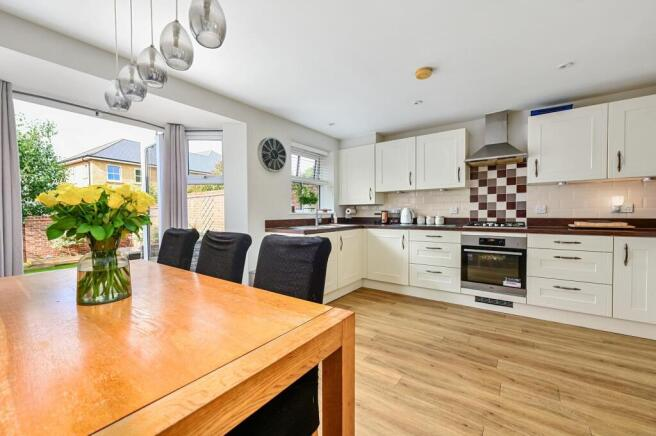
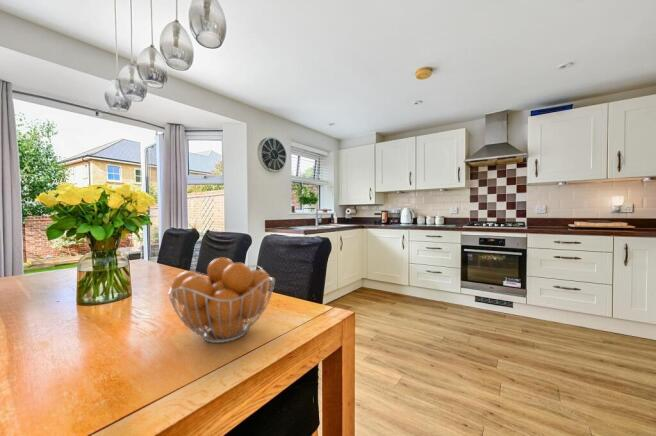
+ fruit basket (224, 296)
